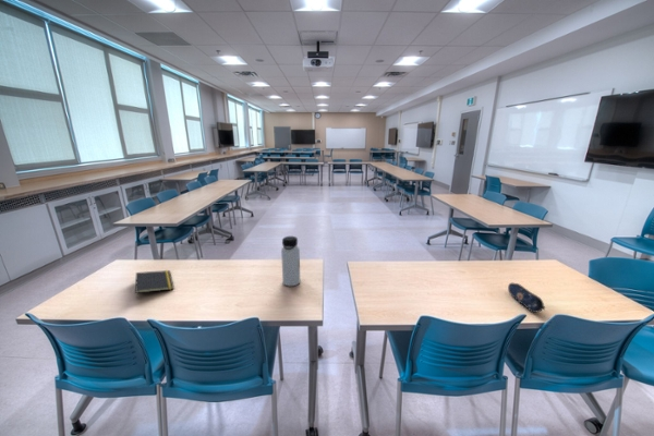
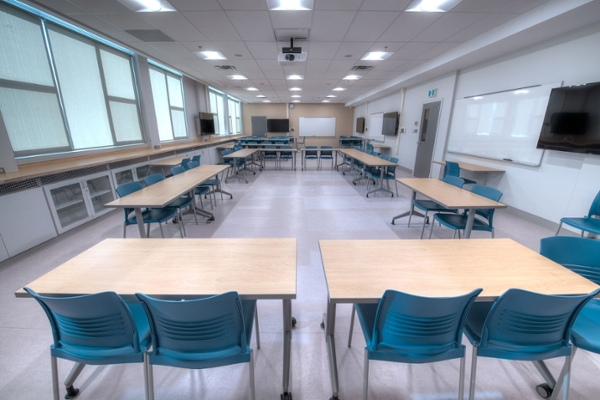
- water bottle (290, 259)
- pencil case (524, 296)
- notepad (154, 280)
